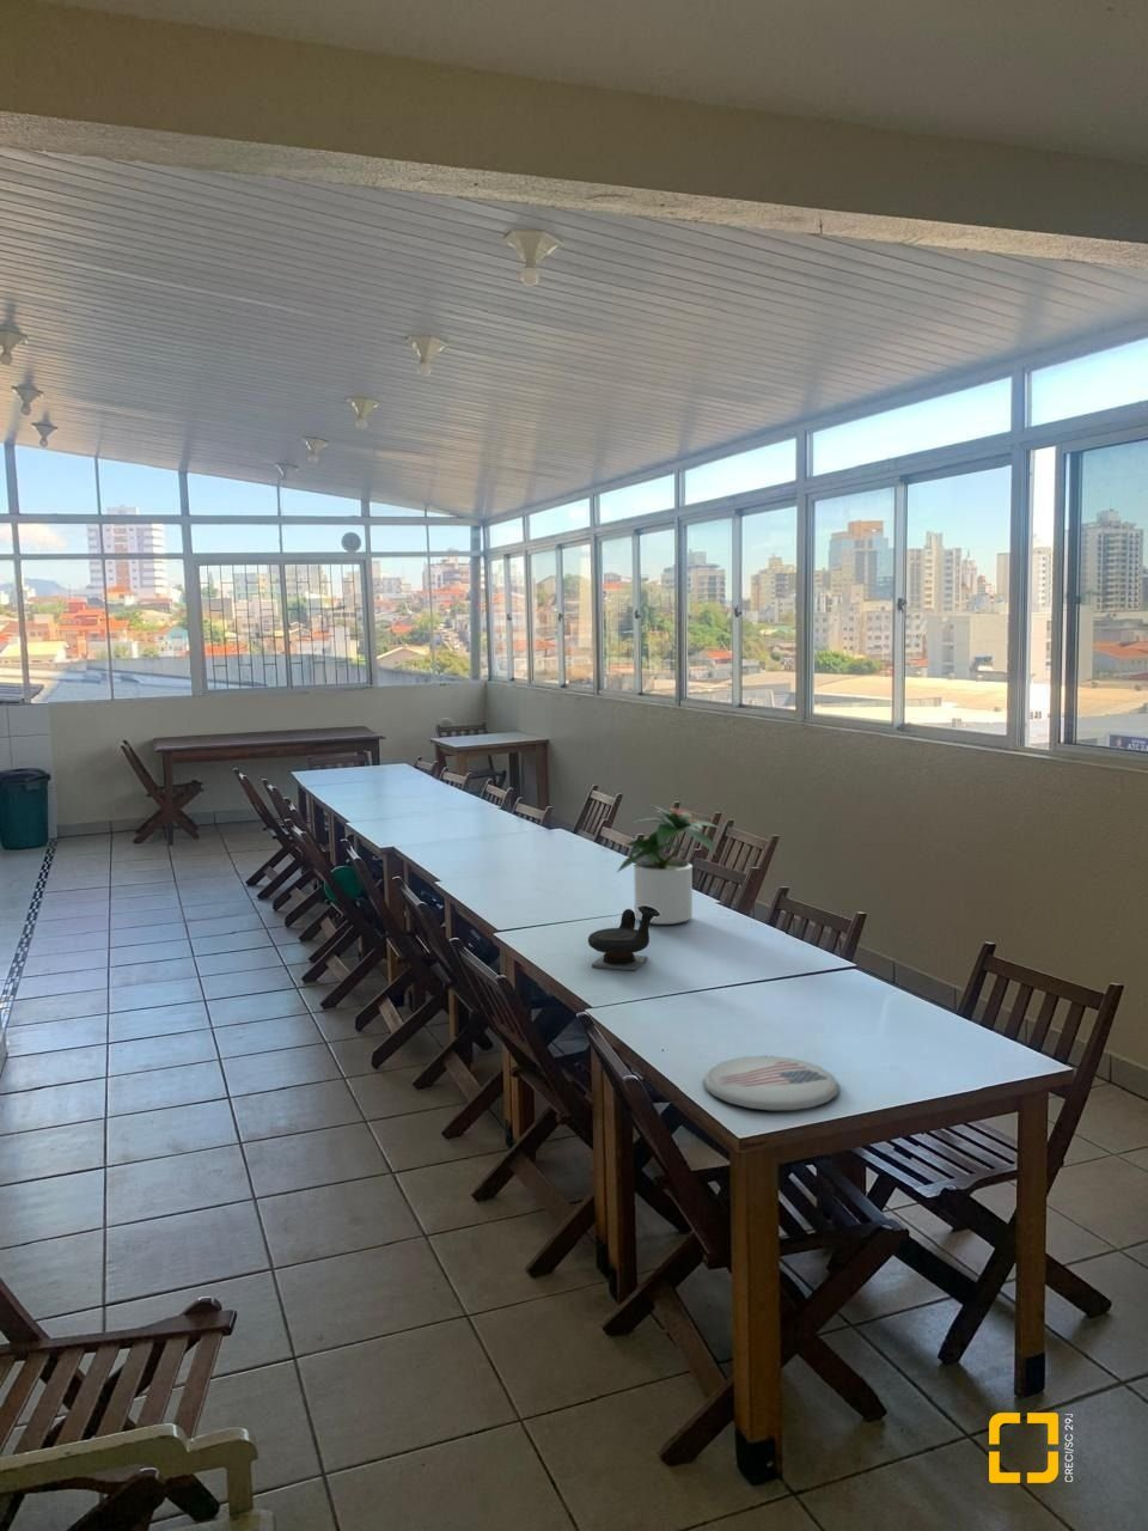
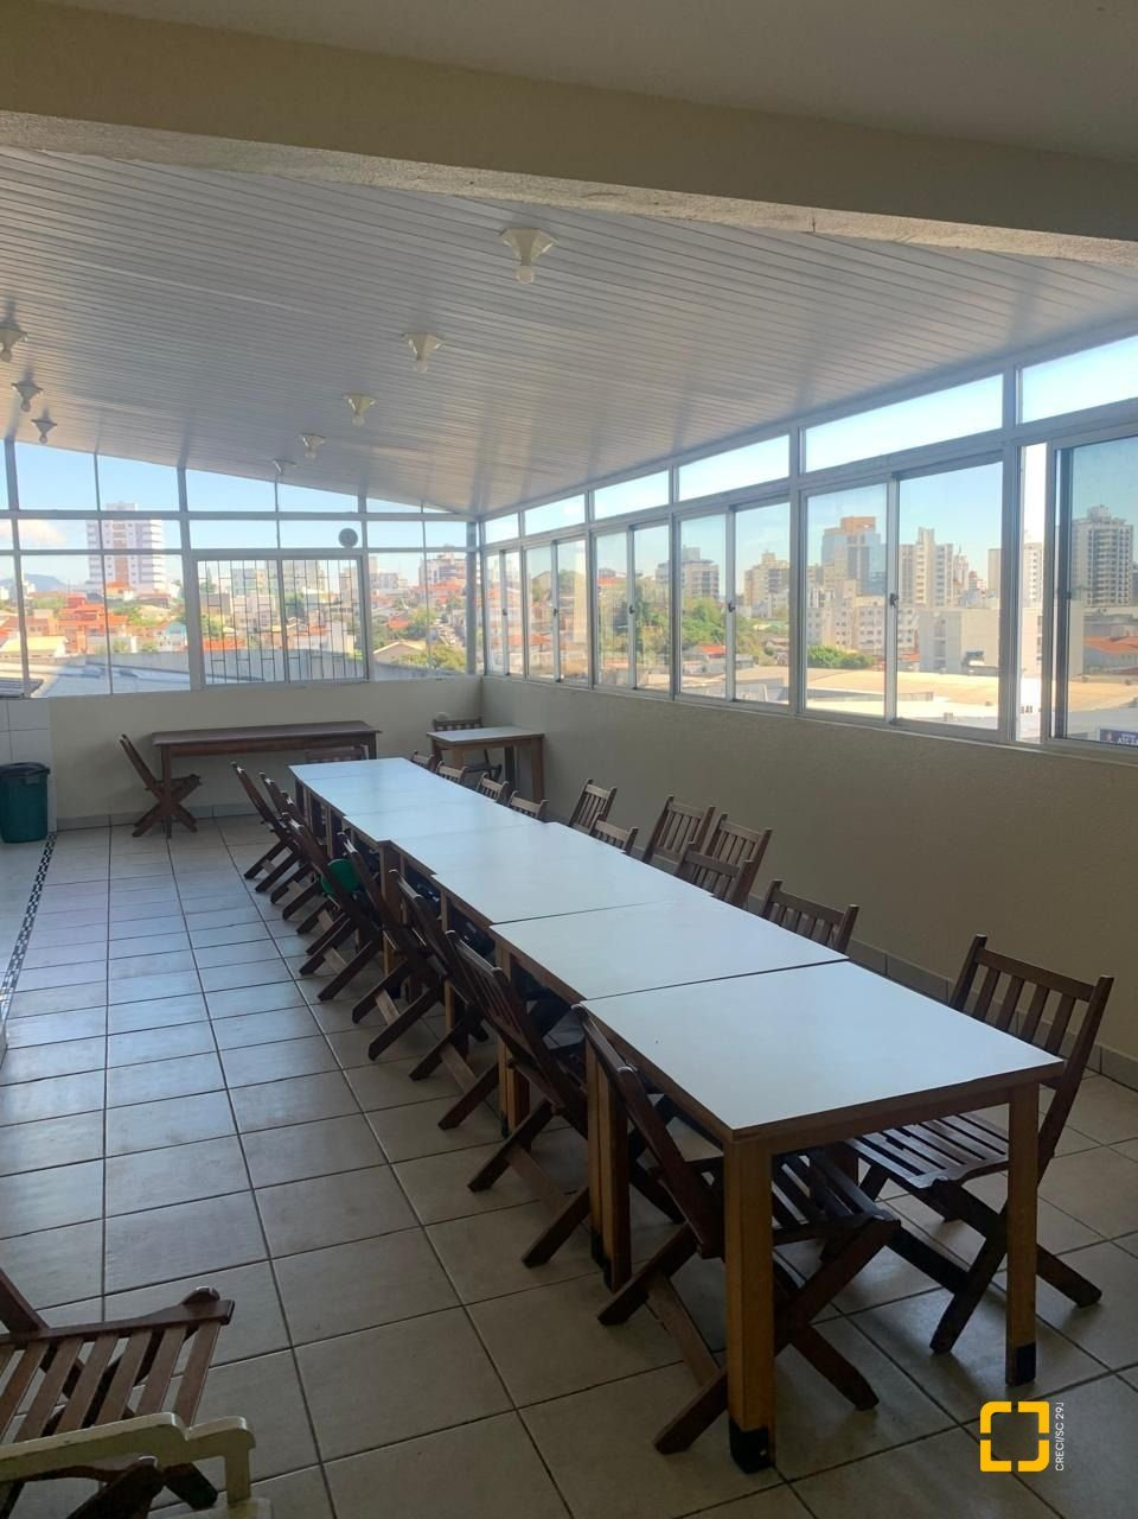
- plate (771, 1080)
- potted plant (670, 862)
- teapot (627, 932)
